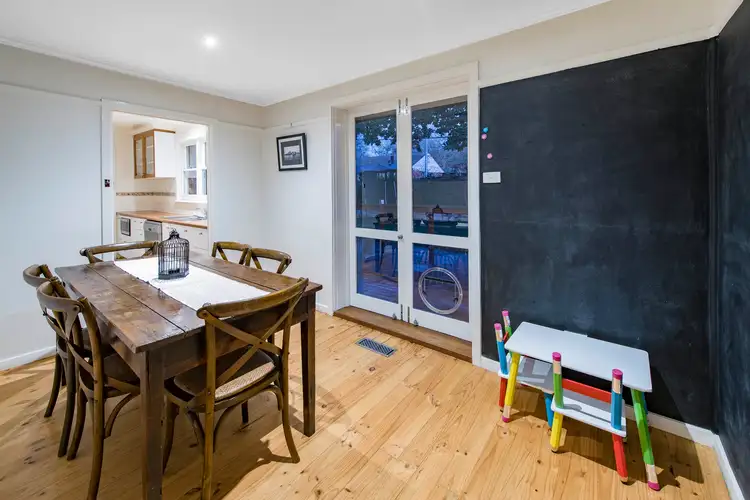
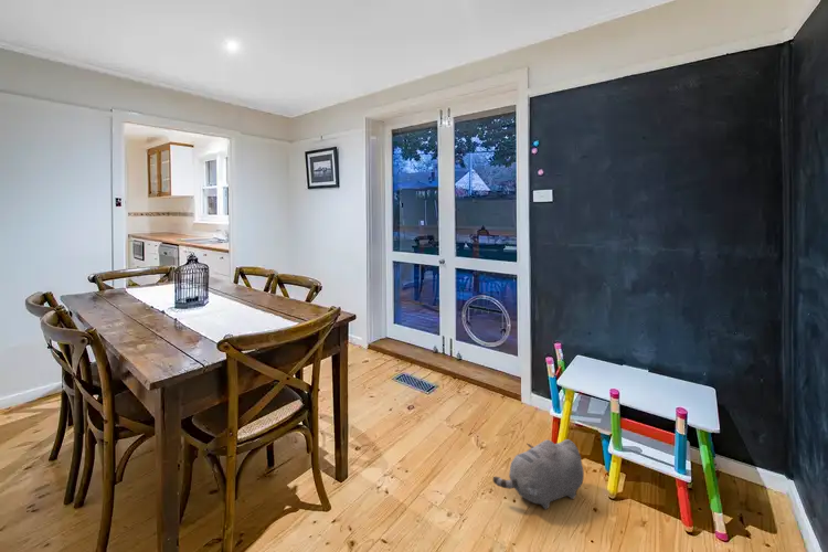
+ plush toy (541, 470)
